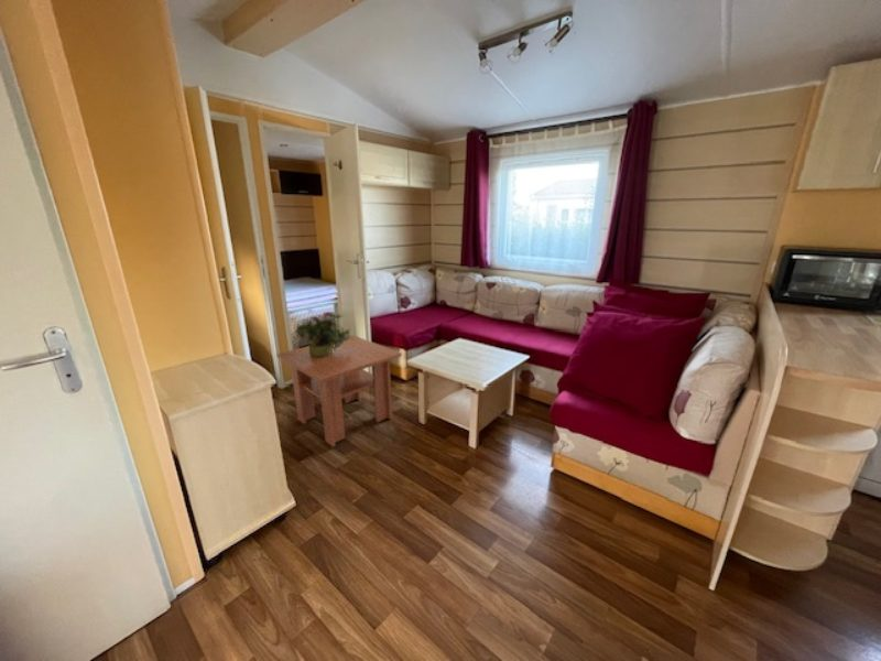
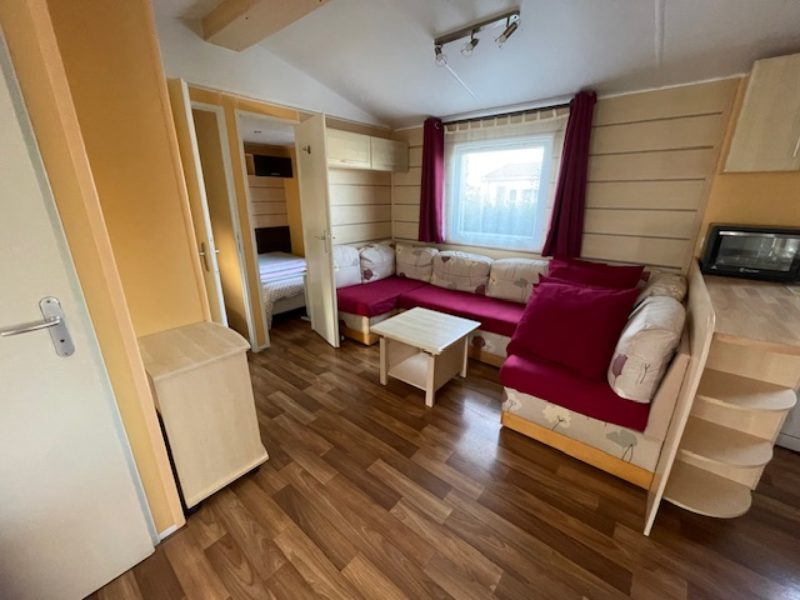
- coffee table (341, 387)
- potted plant (323, 329)
